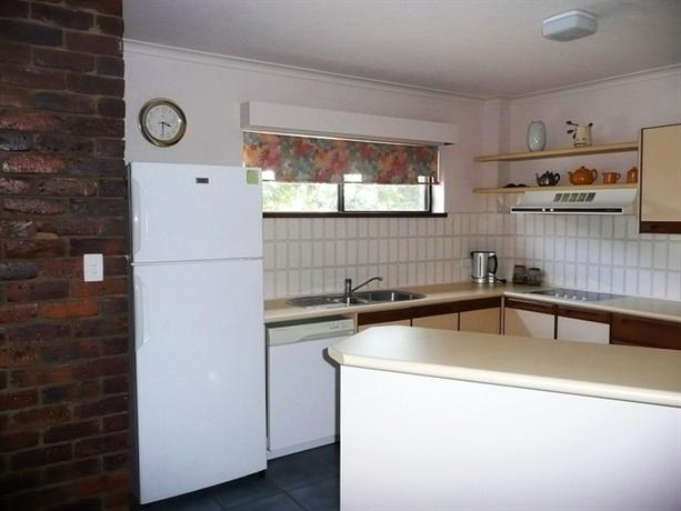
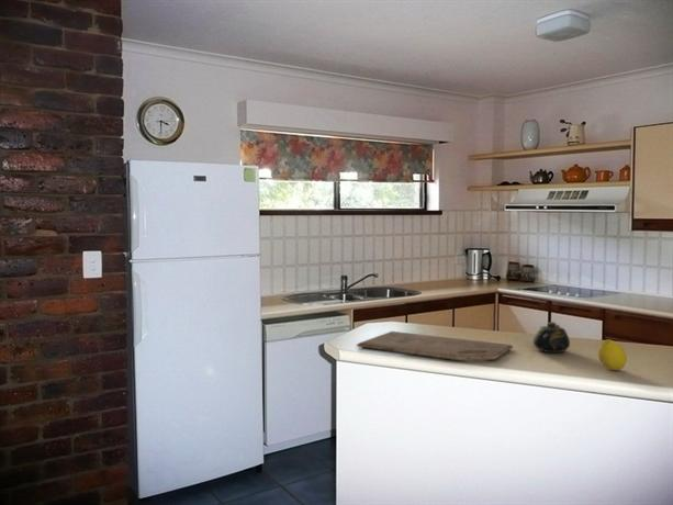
+ cutting board (434, 346)
+ teapot (551, 336)
+ fruit (612, 355)
